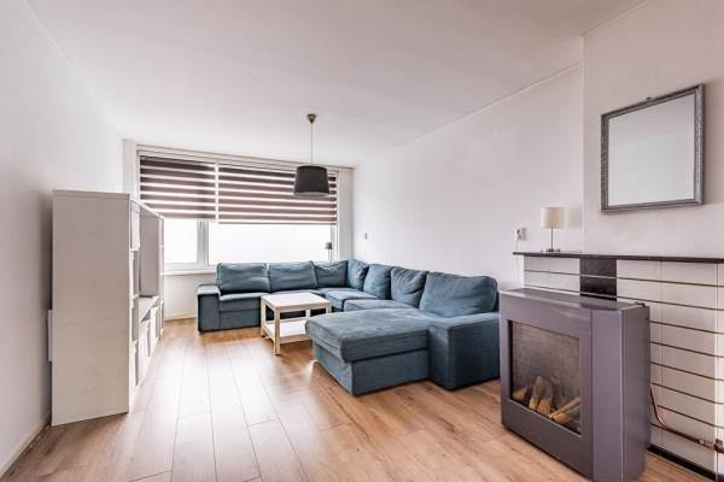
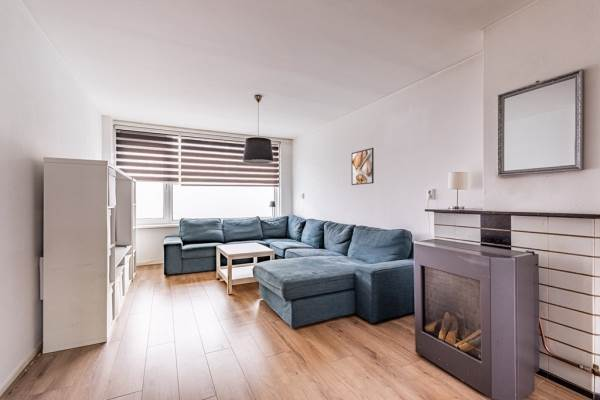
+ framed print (361, 167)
